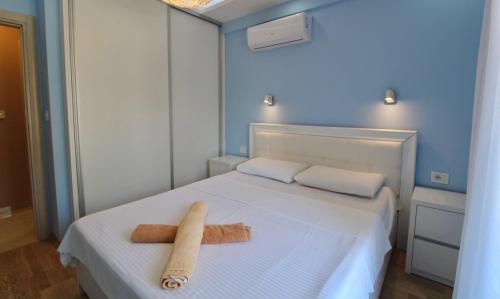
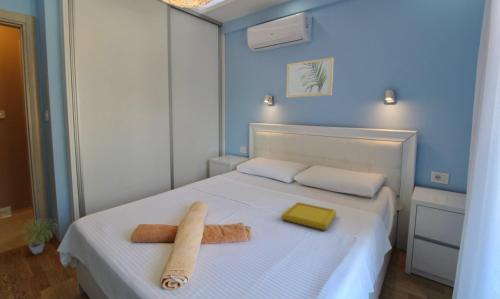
+ serving tray (309, 214)
+ potted plant (39, 234)
+ wall art (308, 79)
